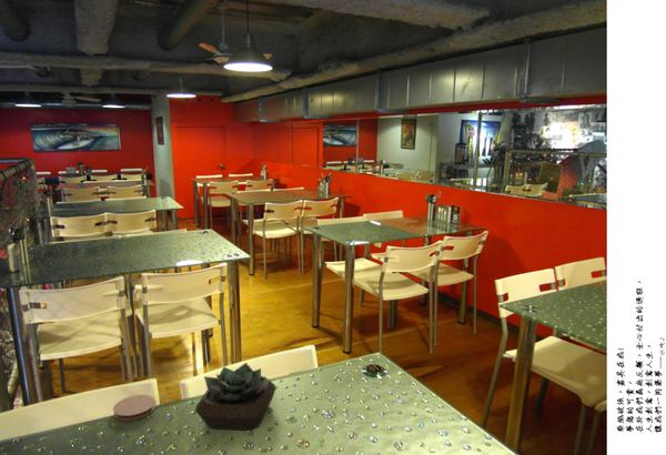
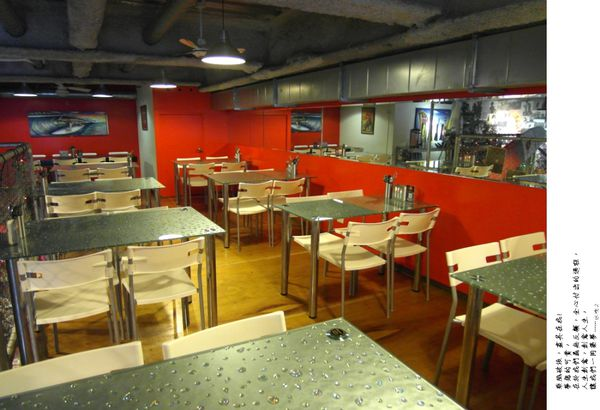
- coaster (134, 406)
- succulent plant (236, 394)
